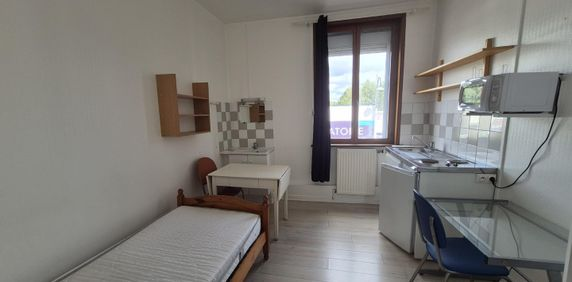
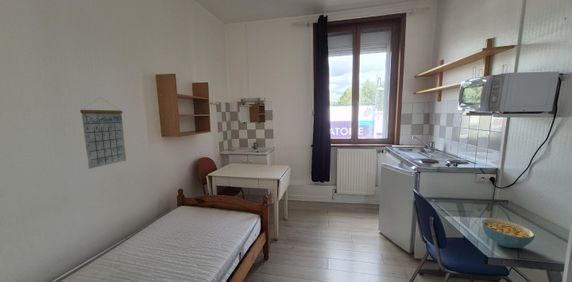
+ calendar (105, 131)
+ cereal bowl (505, 235)
